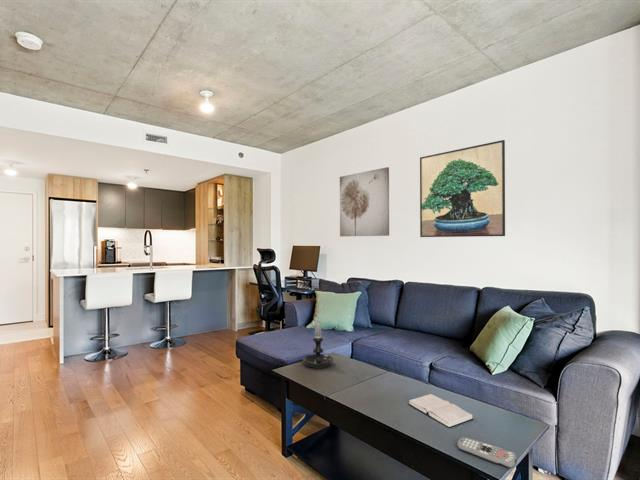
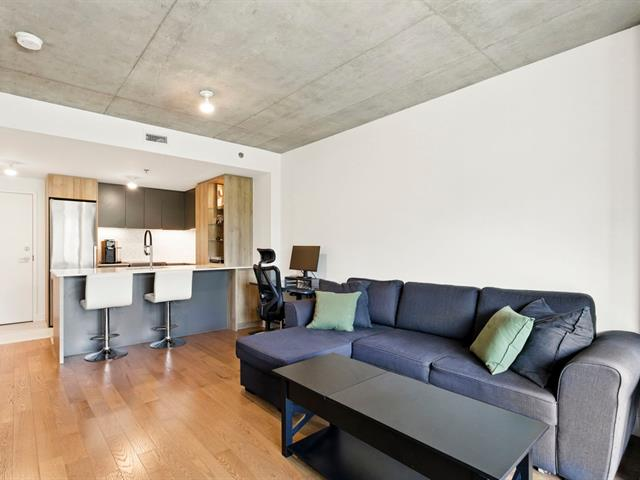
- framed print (458, 193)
- remote control (485, 451)
- hardback book (439, 408)
- wall art (362, 204)
- candle holder (317, 341)
